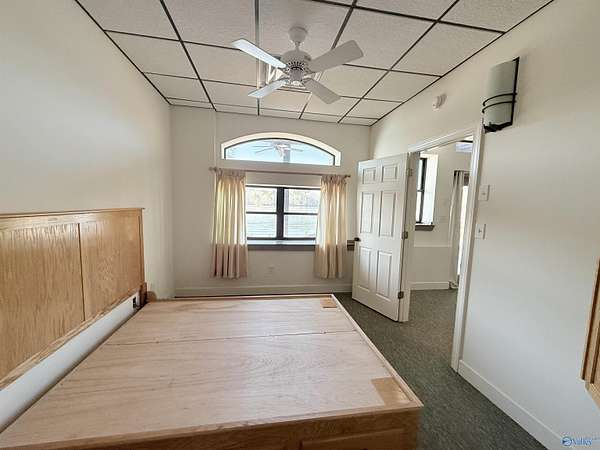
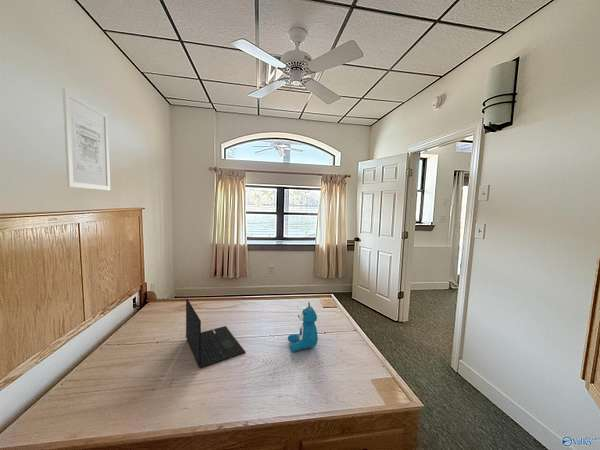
+ wall art (89, 146)
+ teddy bear (303, 325)
+ laptop (216, 328)
